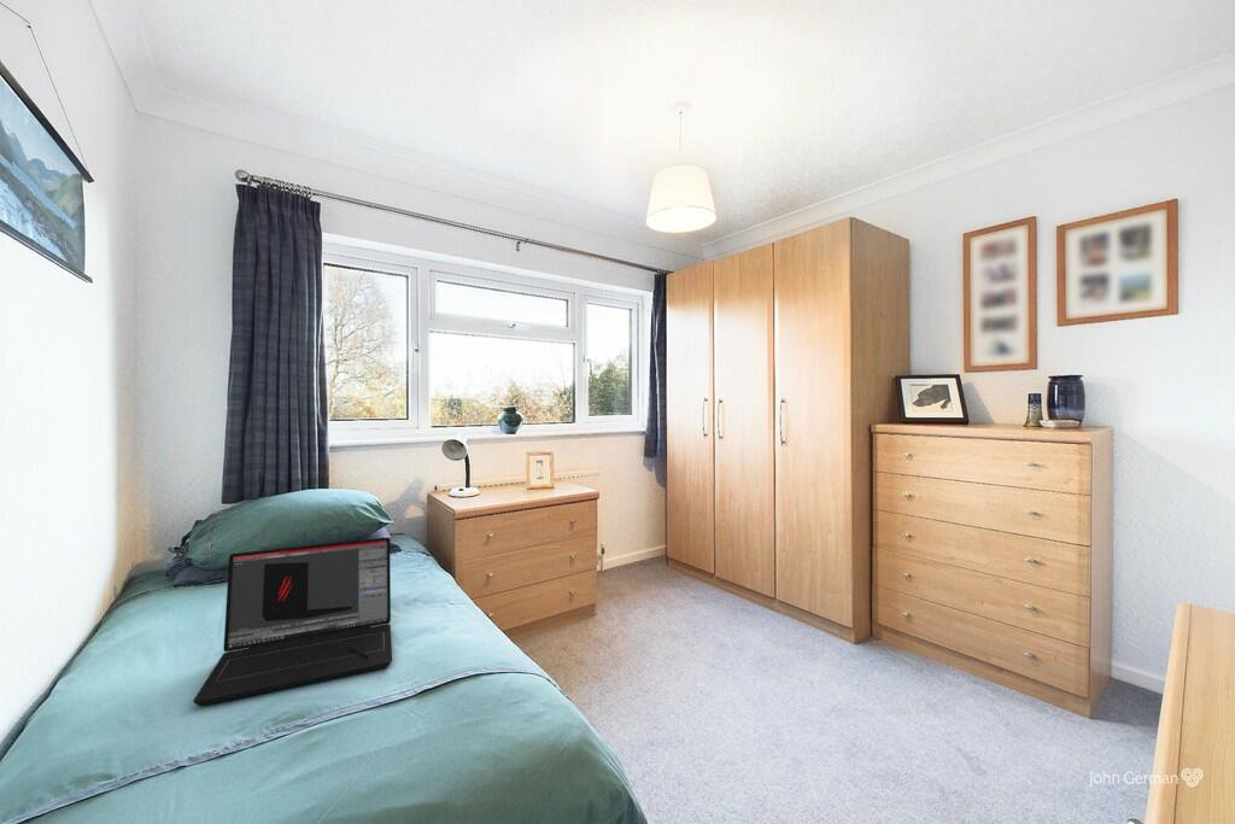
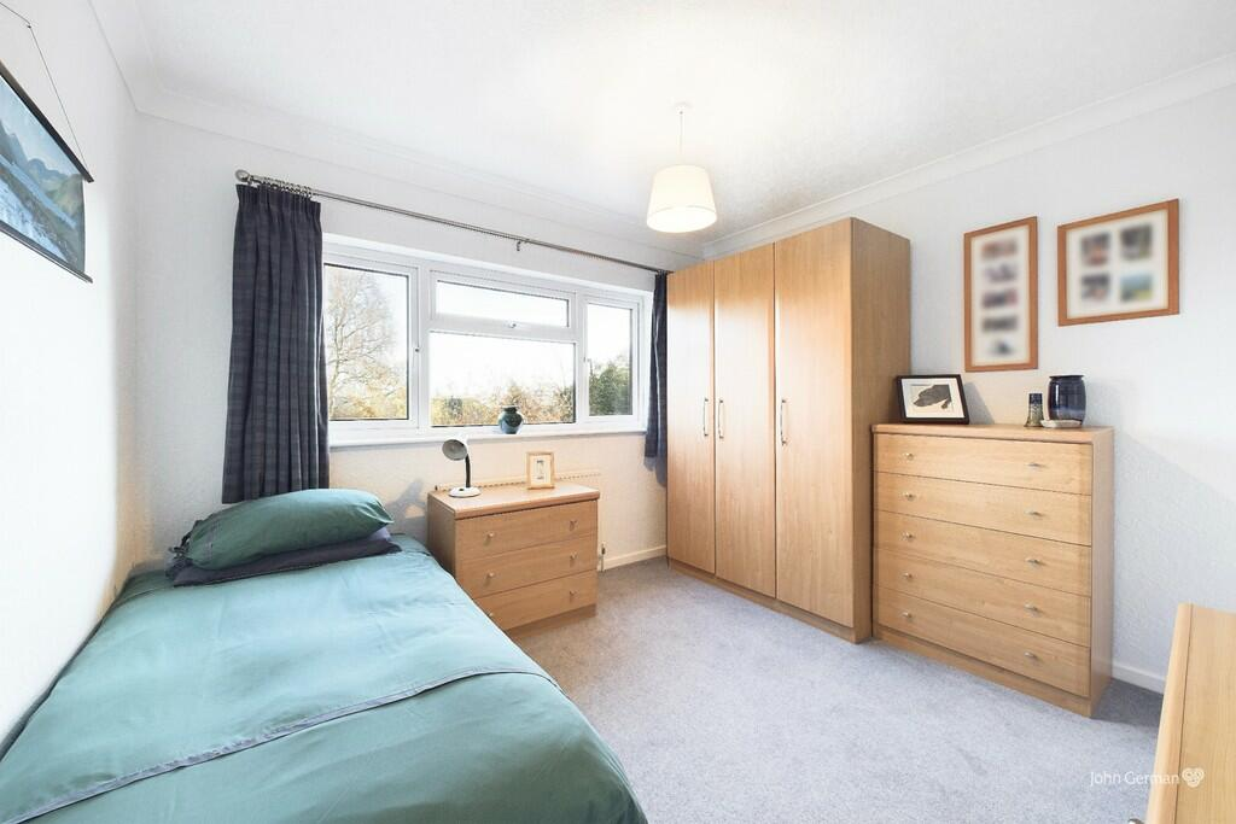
- laptop (308, 608)
